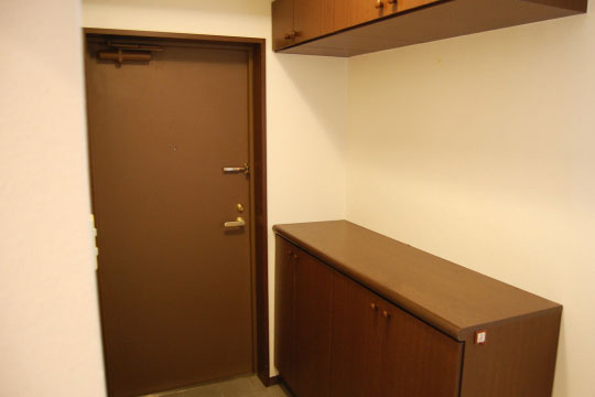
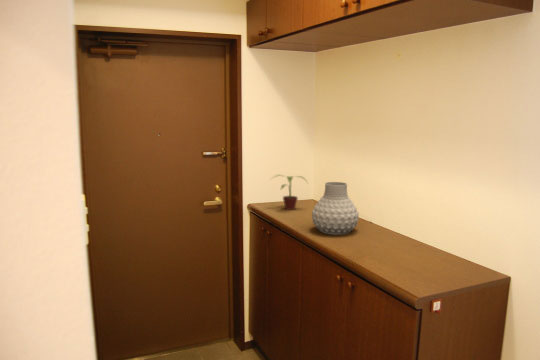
+ vase (335, 207)
+ potted plant (289, 192)
